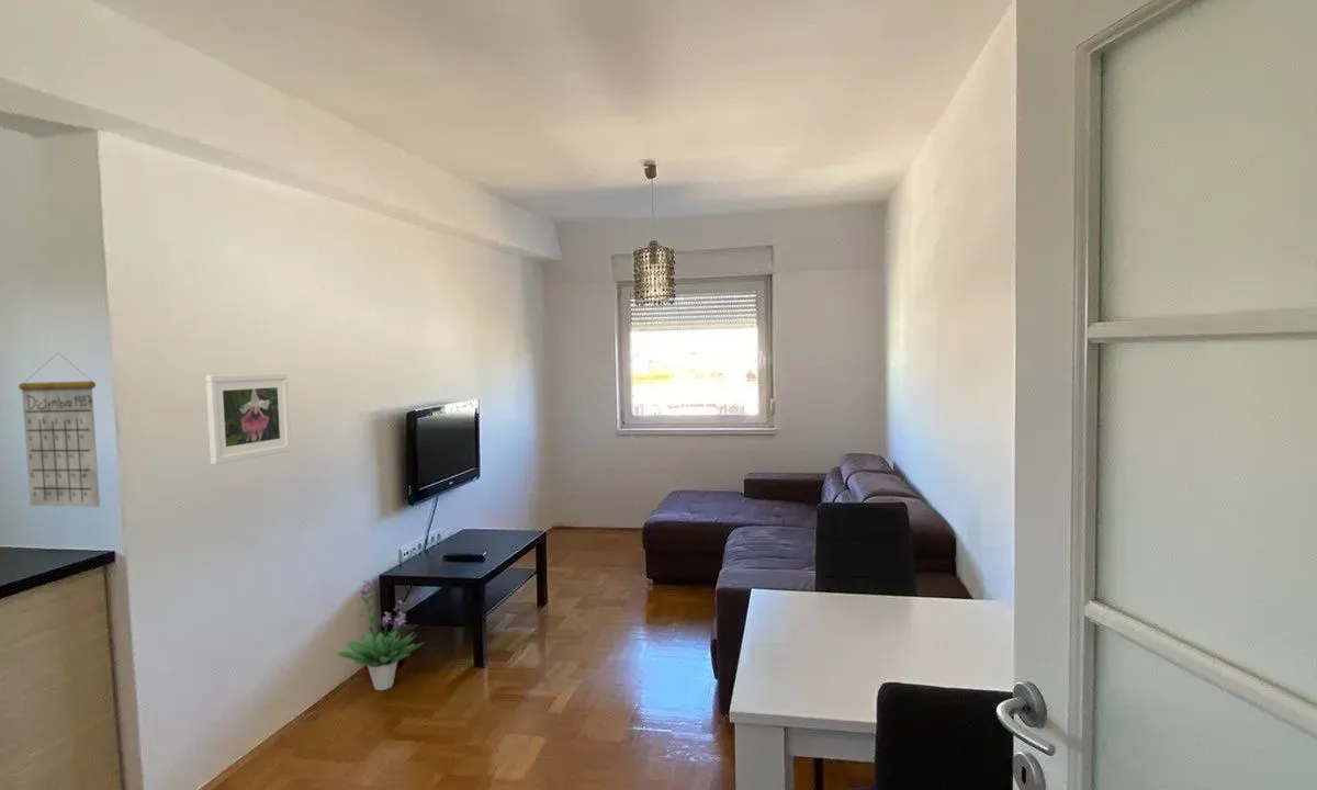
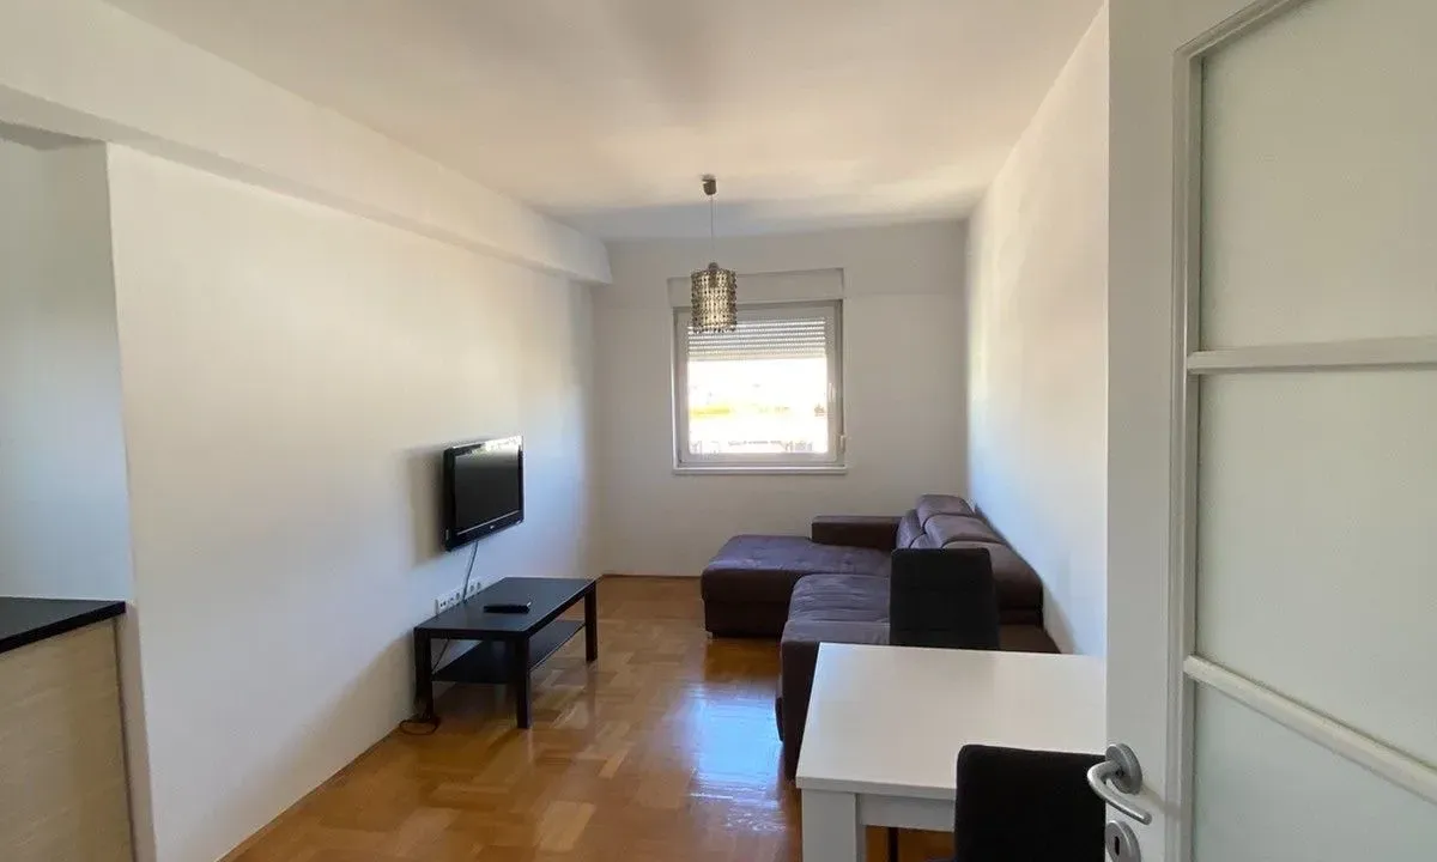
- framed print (251, 415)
- calendar (59, 429)
- potted plant (380, 633)
